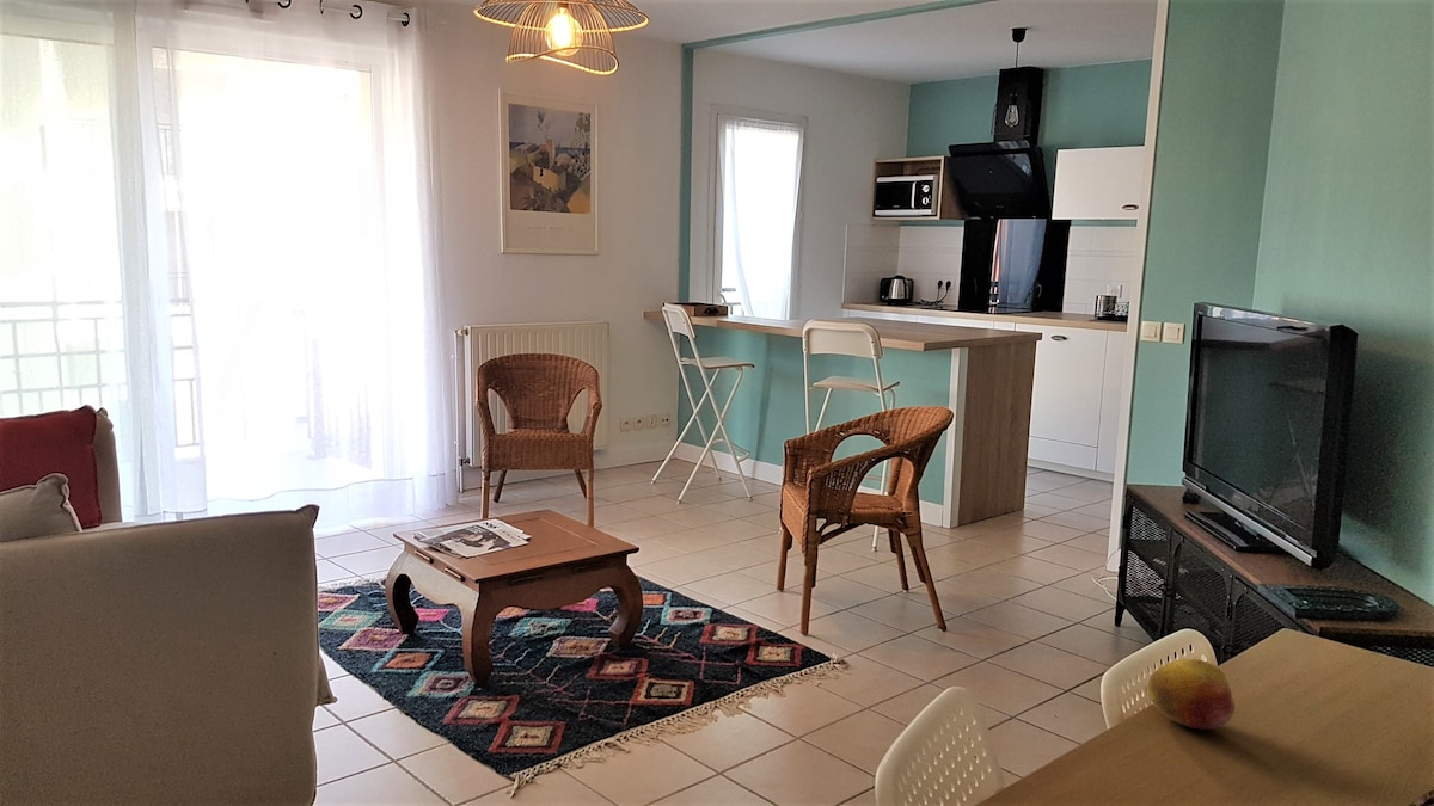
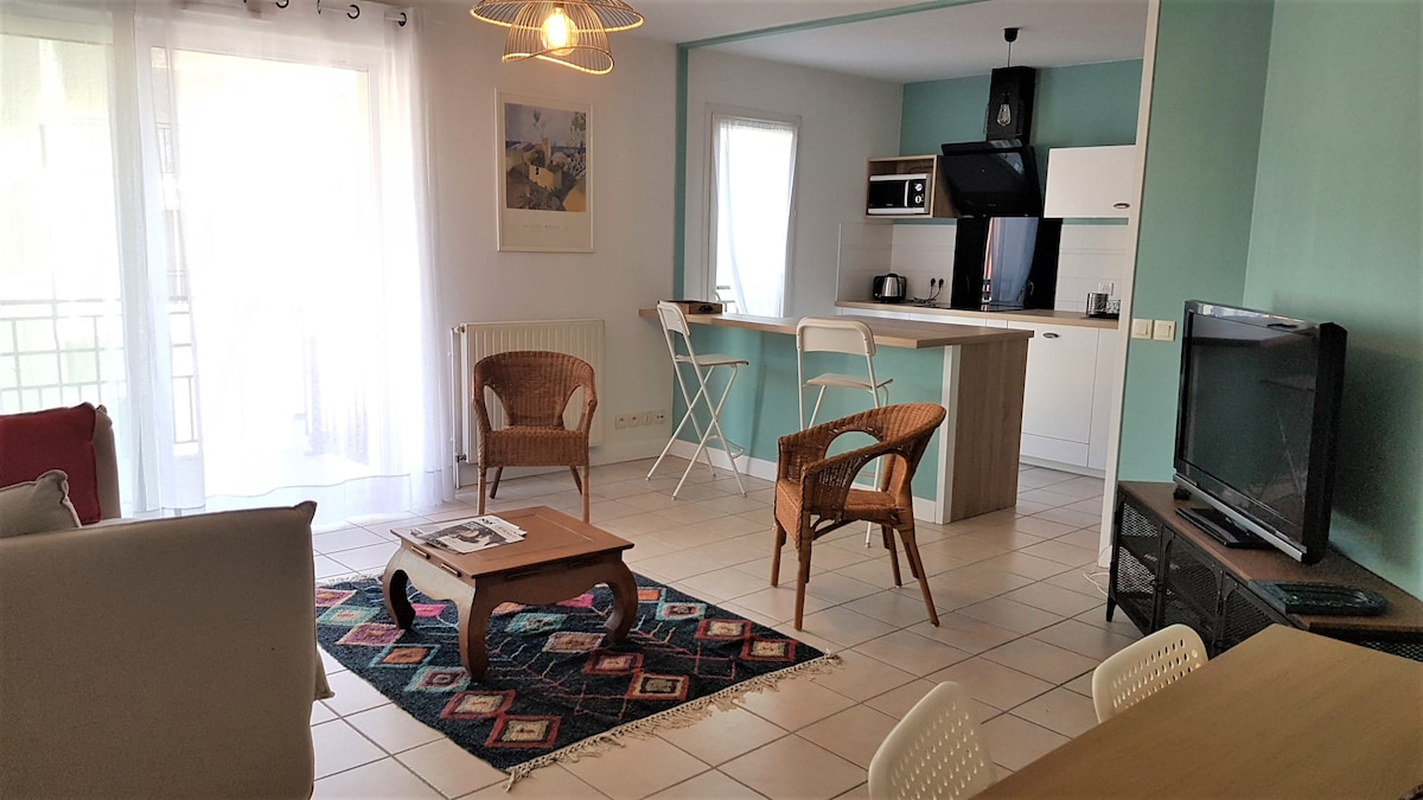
- fruit (1191, 690)
